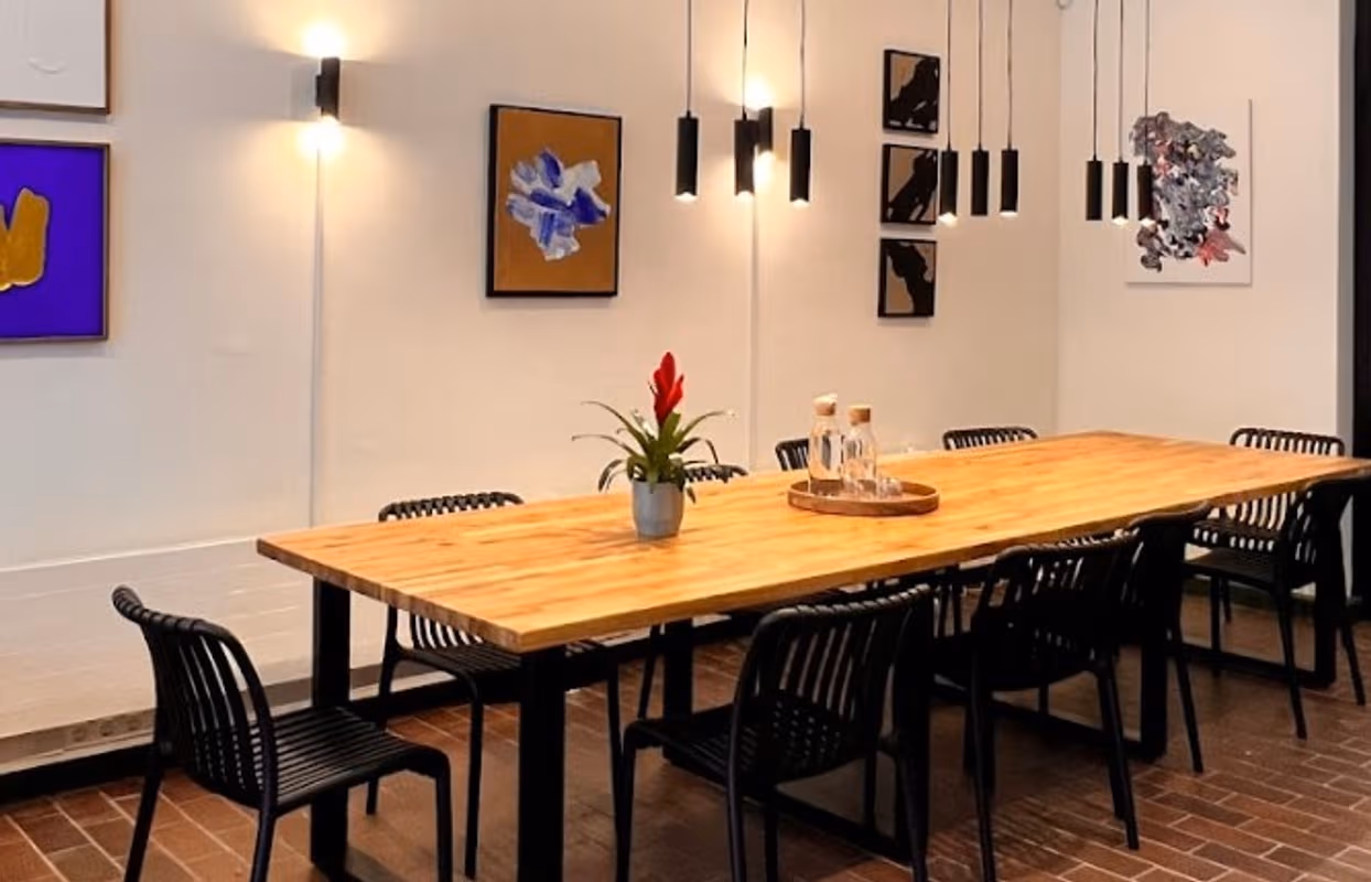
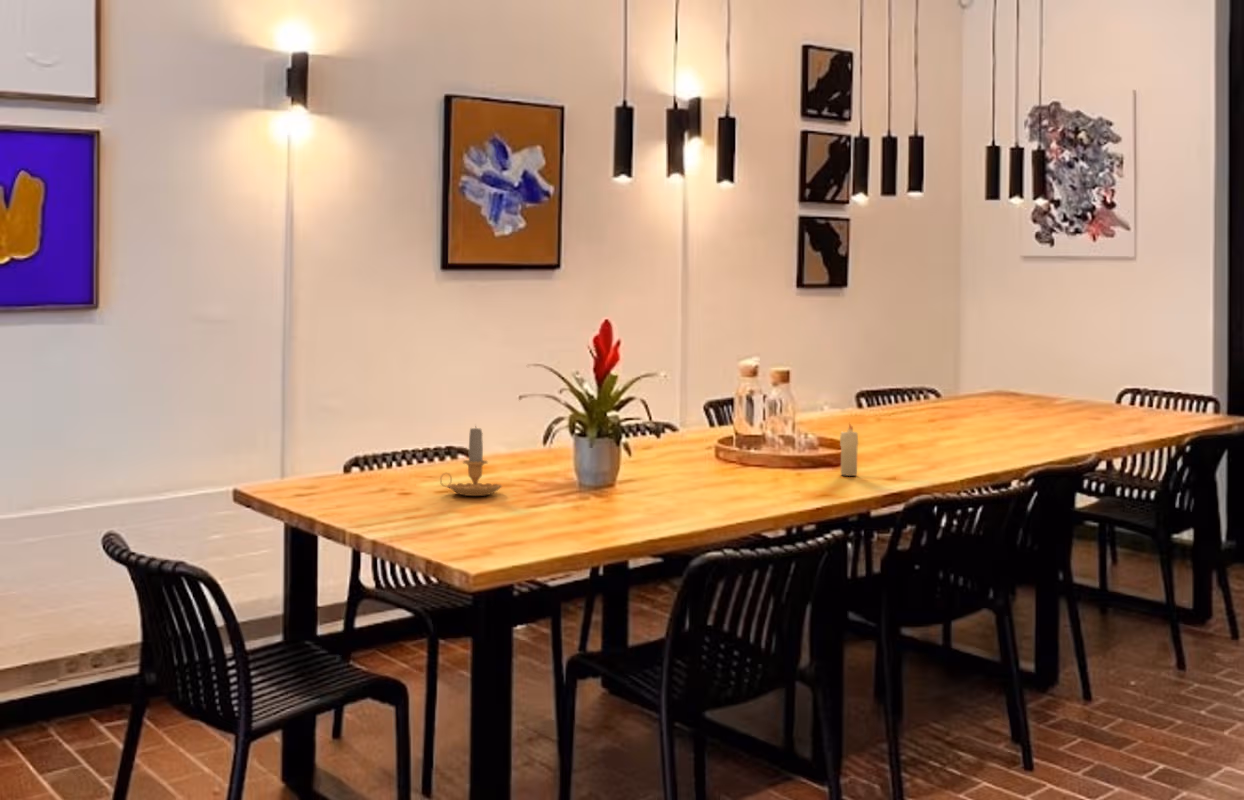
+ candle (469, 459)
+ candle (848, 448)
